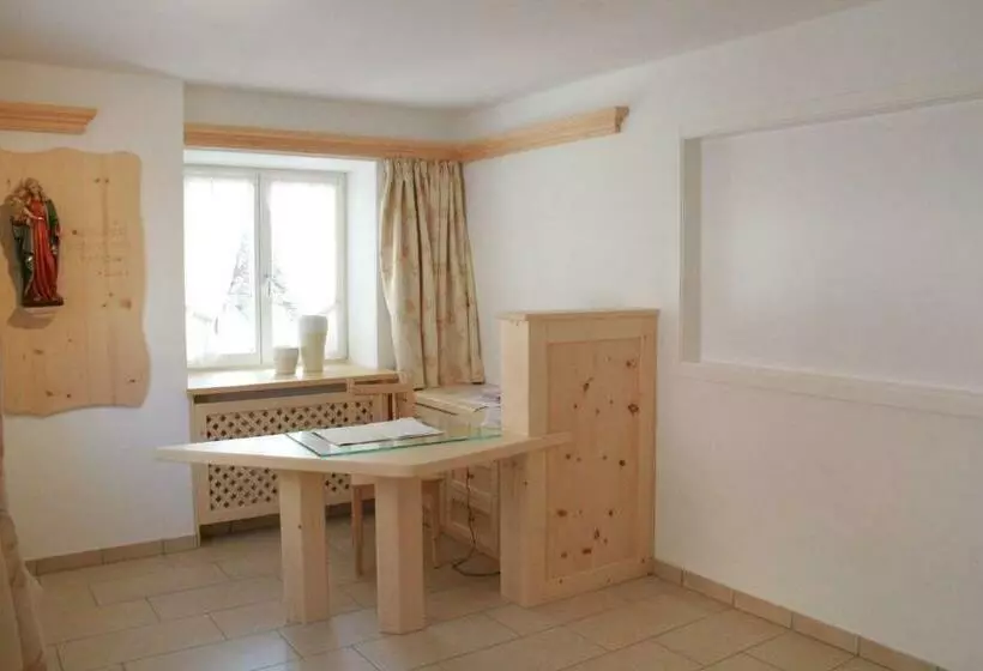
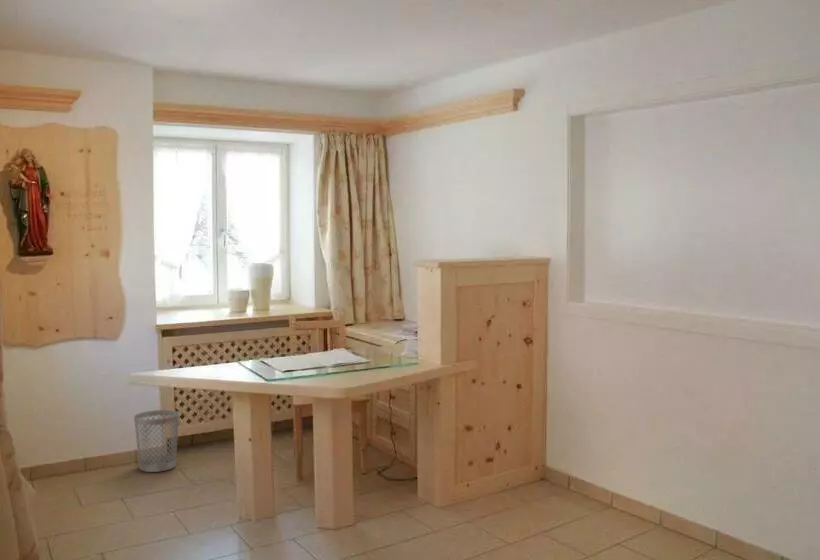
+ wastebasket (157, 440)
